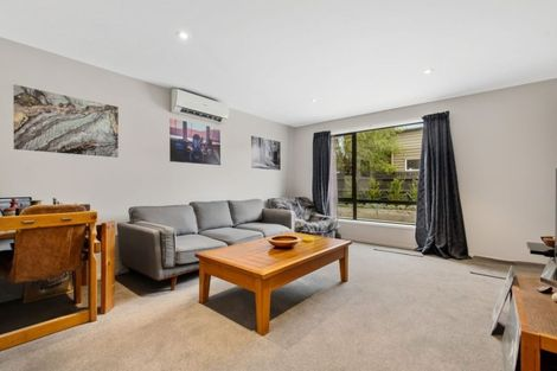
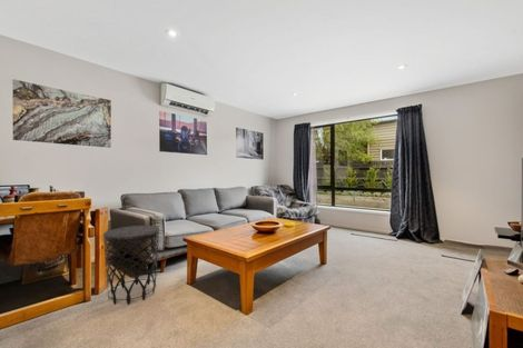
+ side table (132, 261)
